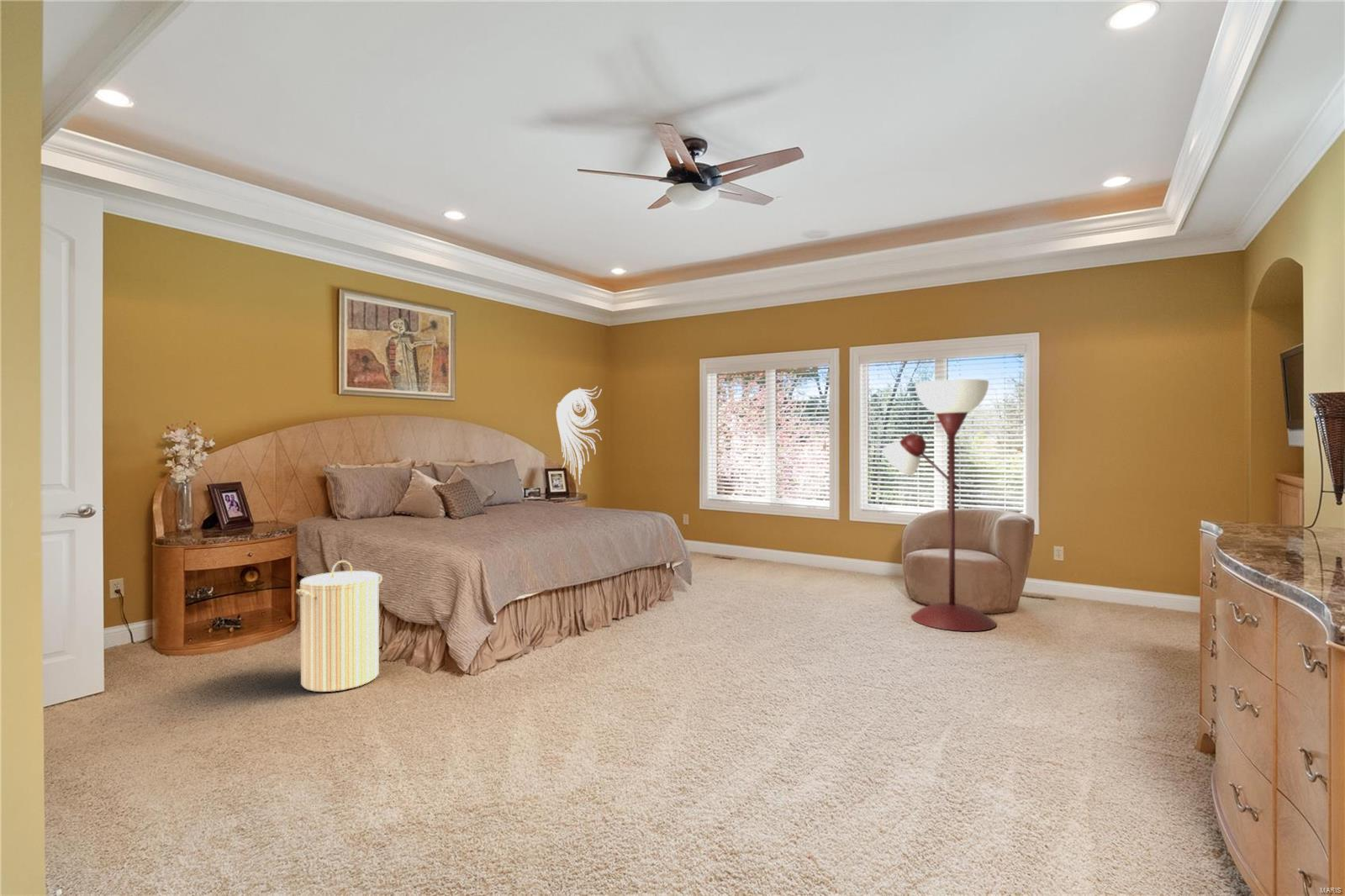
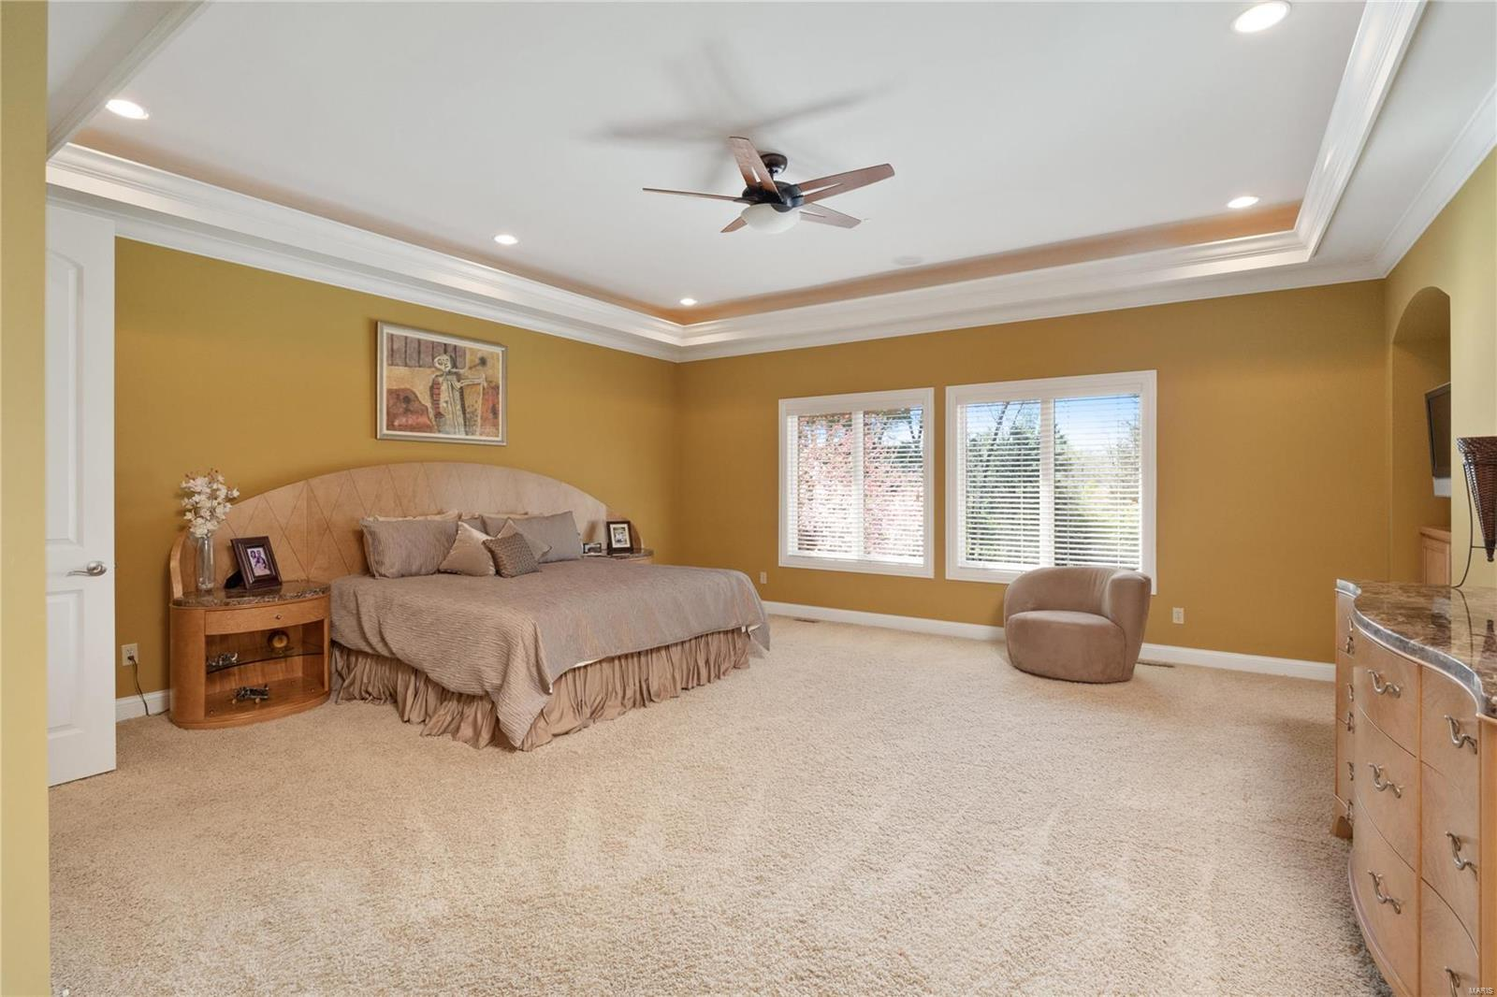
- wall sculpture (580, 434)
- floor lamp (948, 500)
- laundry hamper (340, 619)
